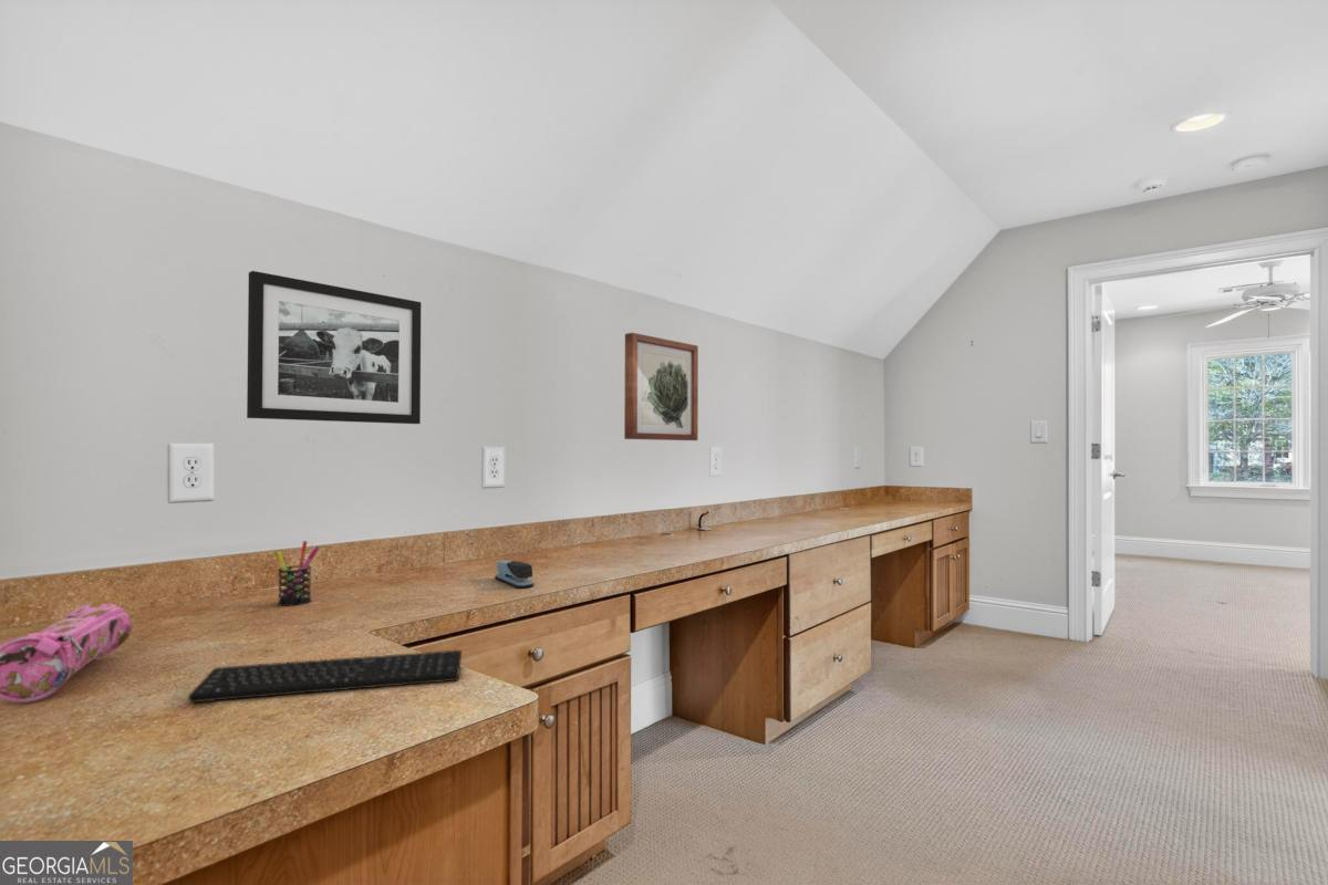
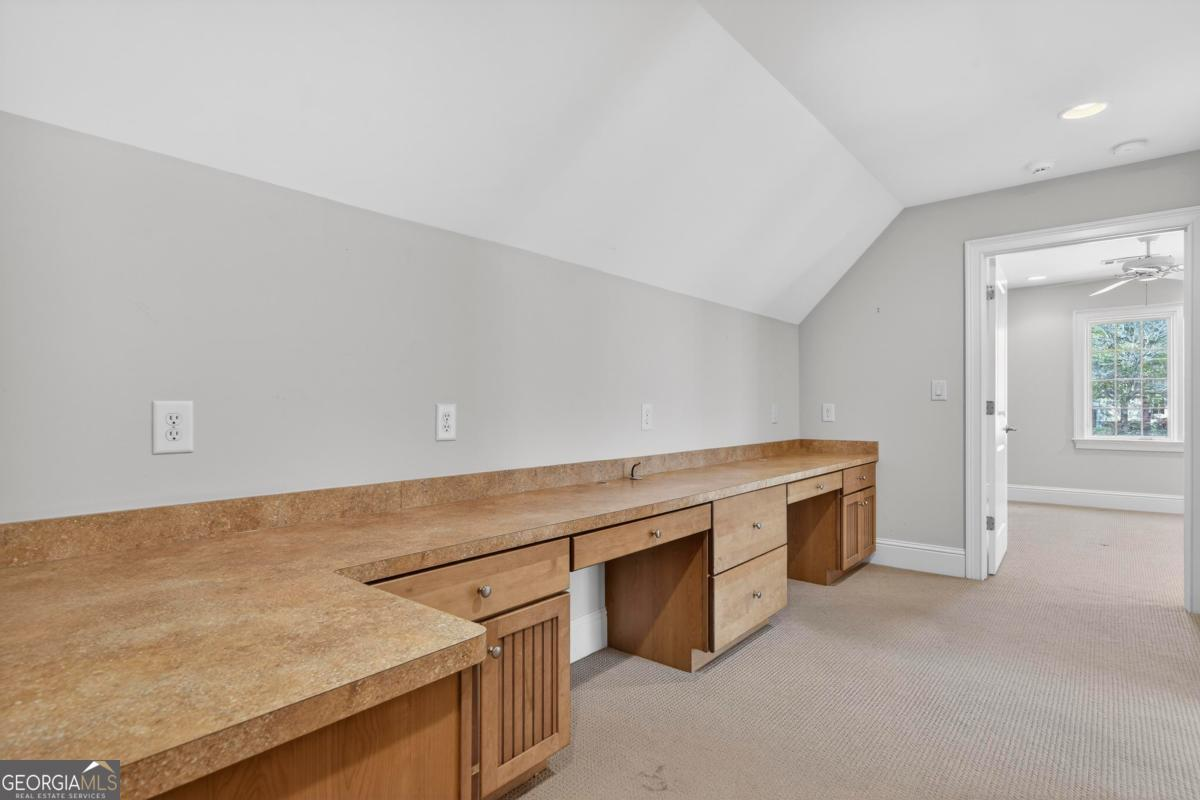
- keyboard (336, 674)
- pencil case (65, 646)
- stapler (513, 571)
- picture frame (342, 354)
- pen holder (292, 572)
- wall art (663, 389)
